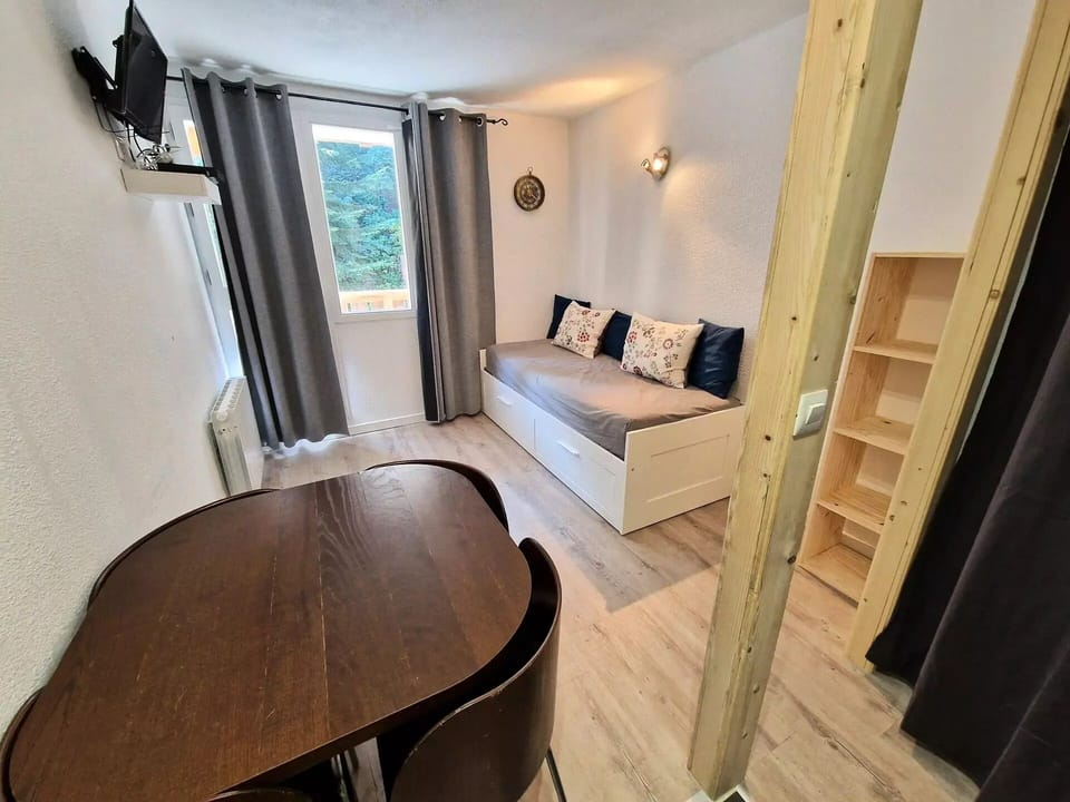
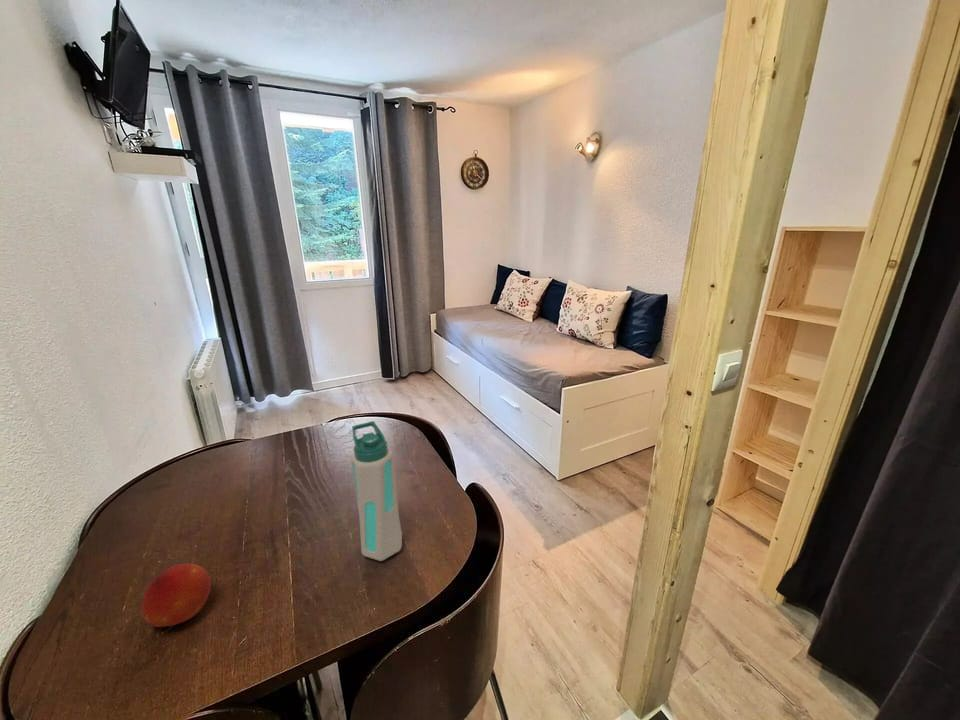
+ water bottle (374, 491)
+ fruit (176, 592)
